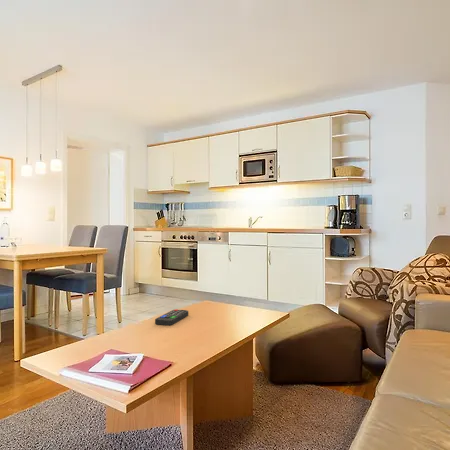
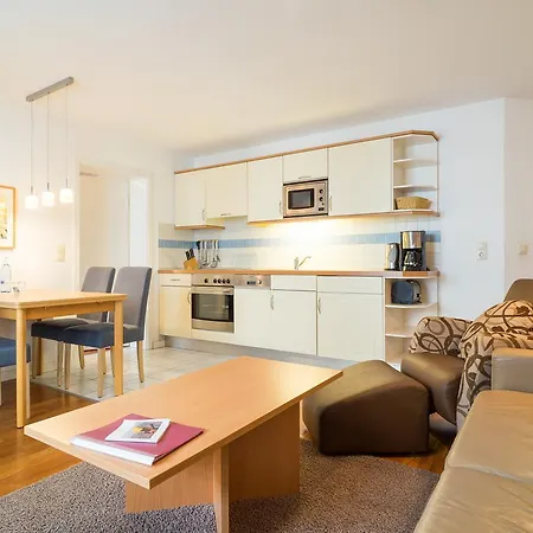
- remote control (172, 316)
